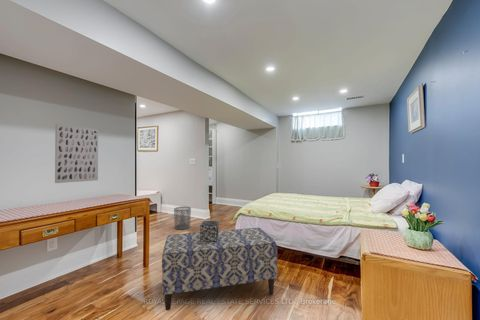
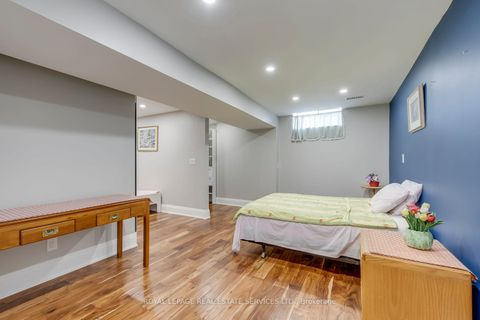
- waste bin (182, 217)
- bench (219, 263)
- decorative box (209, 230)
- wall art (78, 154)
